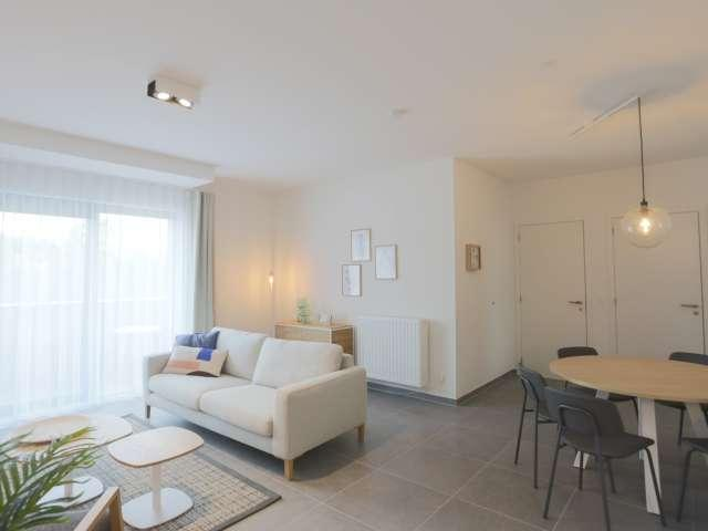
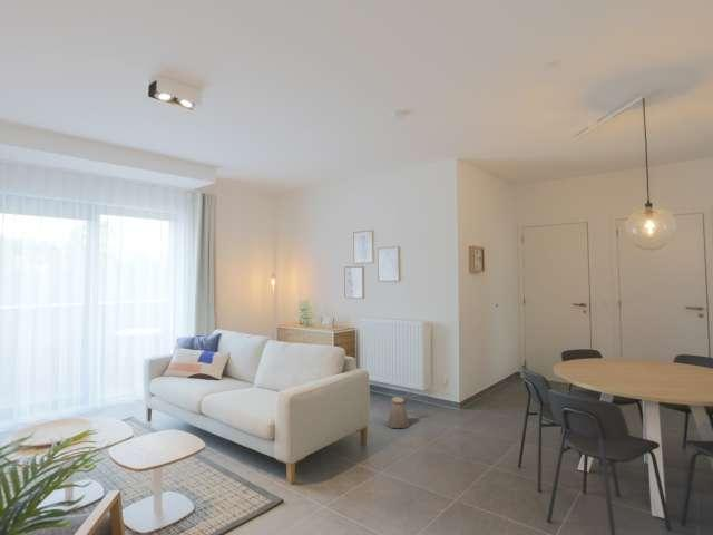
+ watering can (400, 408)
